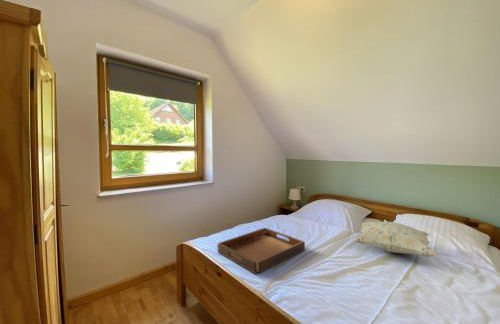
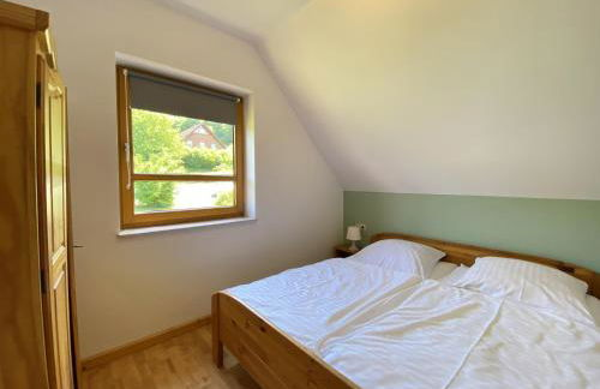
- serving tray (261, 246)
- decorative pillow (392, 236)
